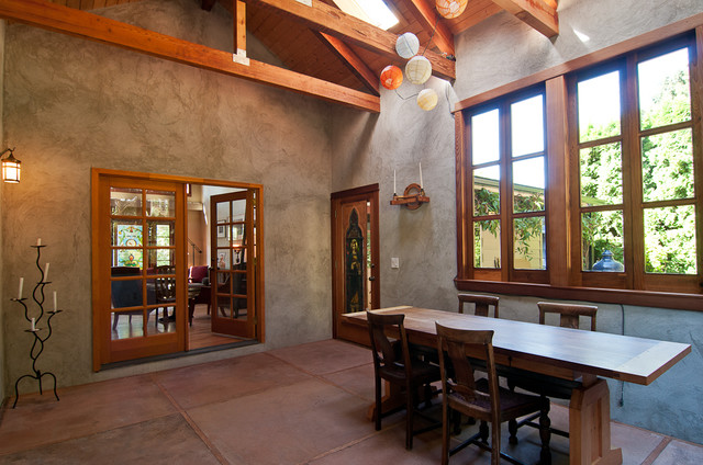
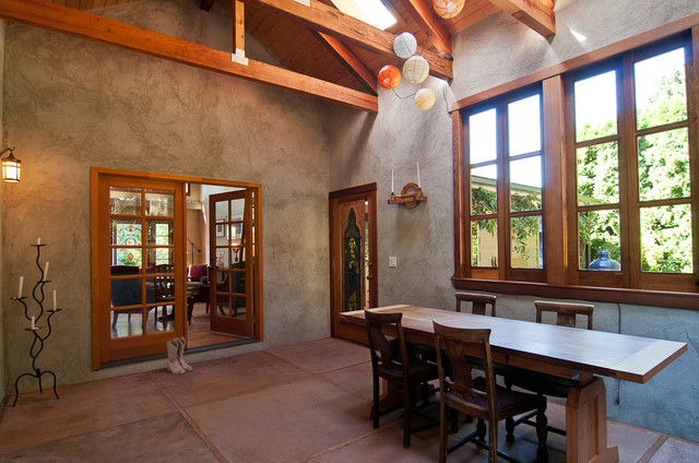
+ boots (179, 354)
